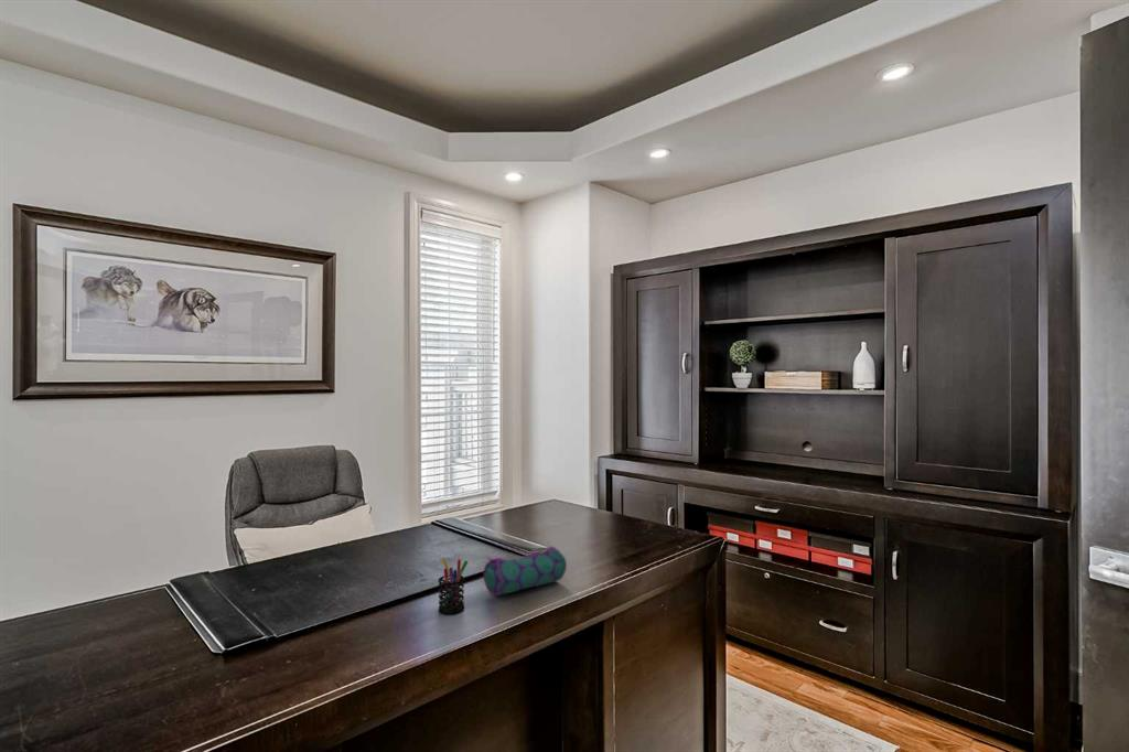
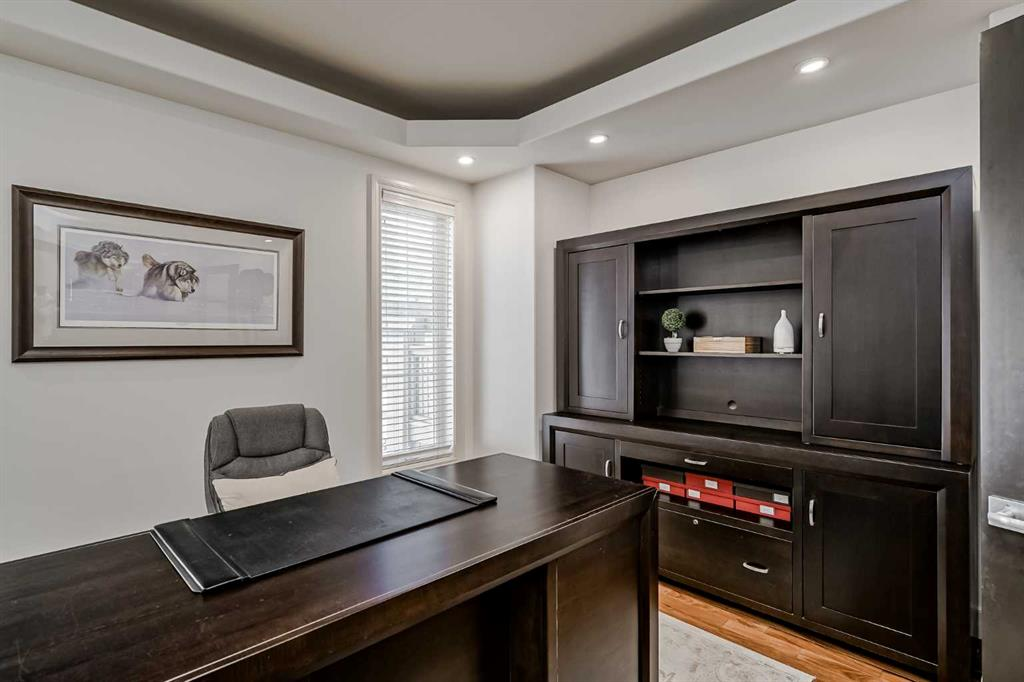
- pencil case (525, 569)
- pen holder (454, 582)
